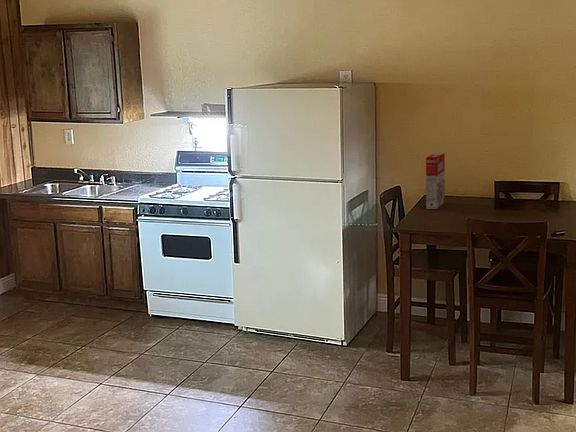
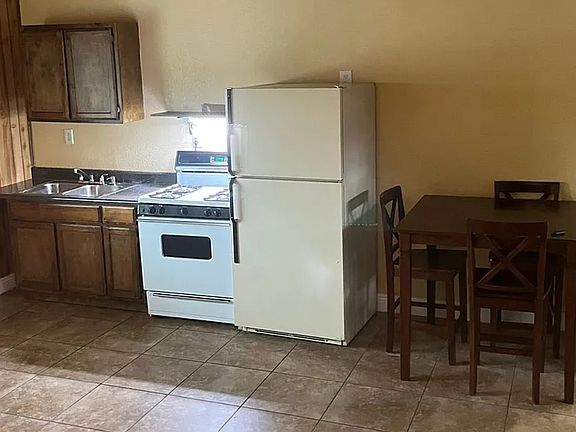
- cereal box (435, 180)
